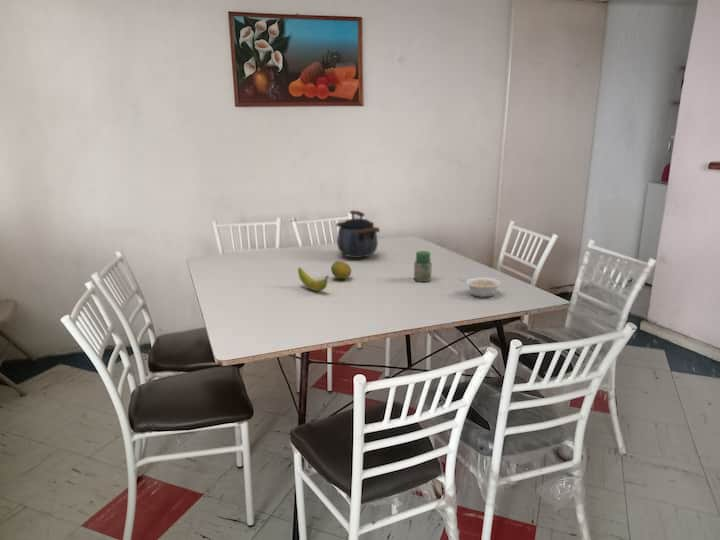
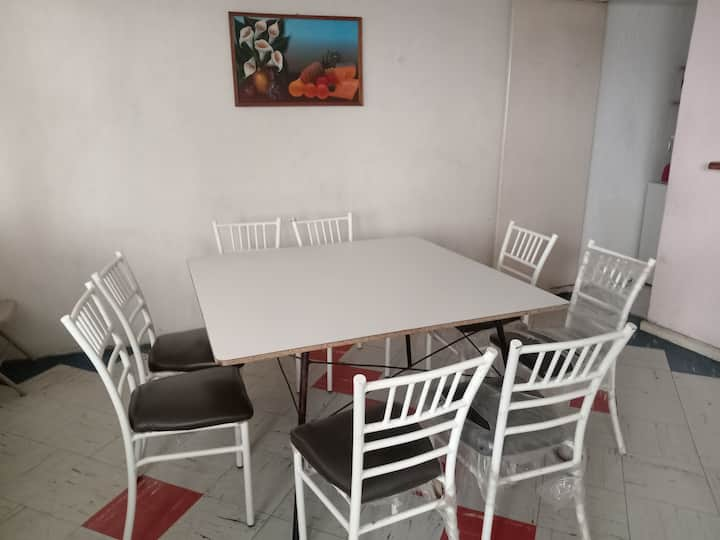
- kettle (357, 234)
- fruit (341, 270)
- legume (482, 286)
- banana (313, 280)
- jar (422, 266)
